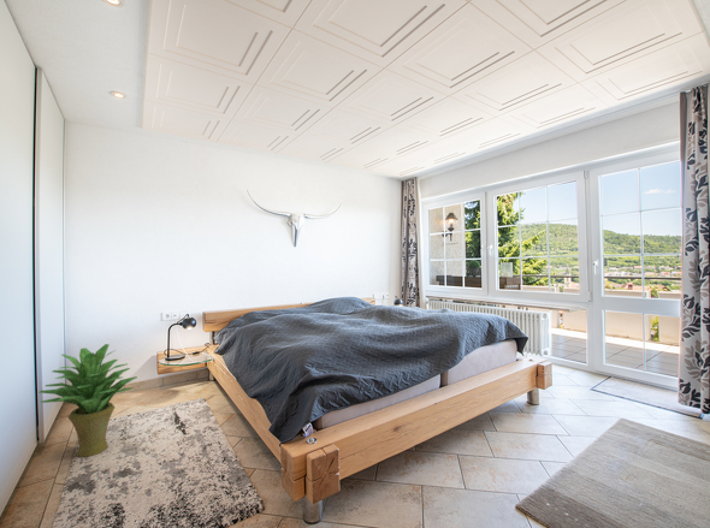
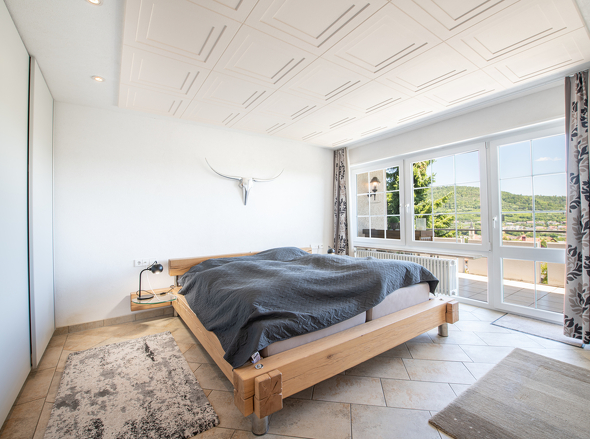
- potted plant (90, 398)
